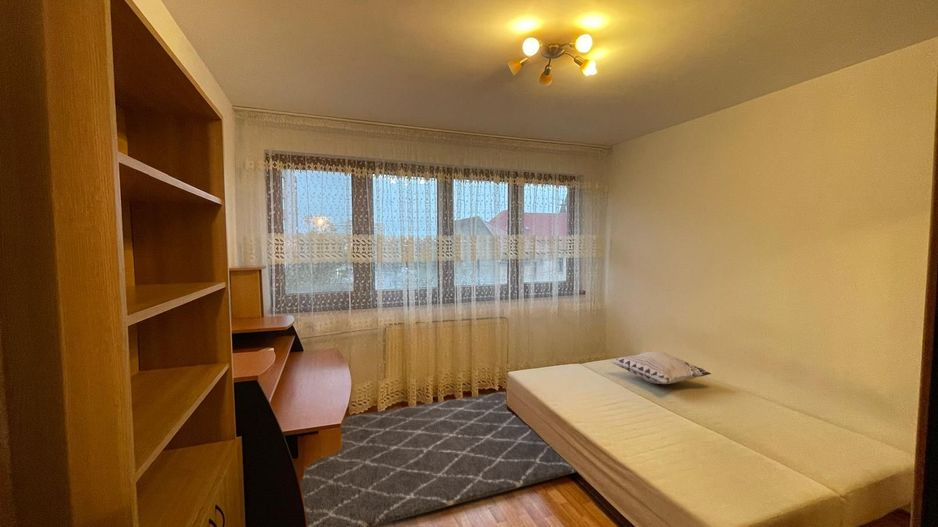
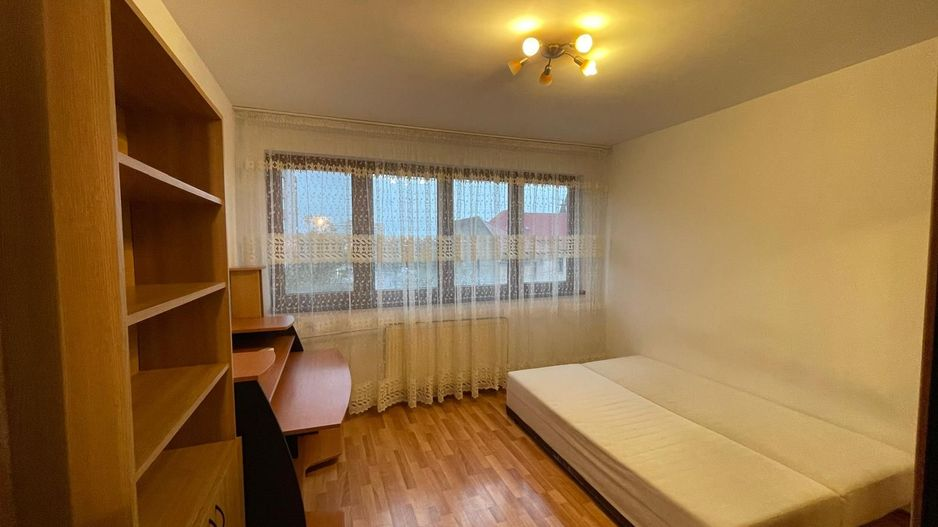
- rug (438, 441)
- decorative pillow (658, 367)
